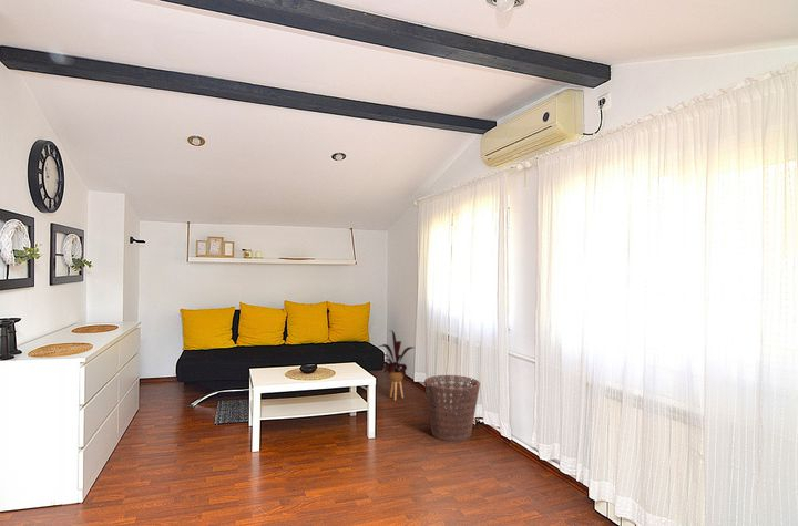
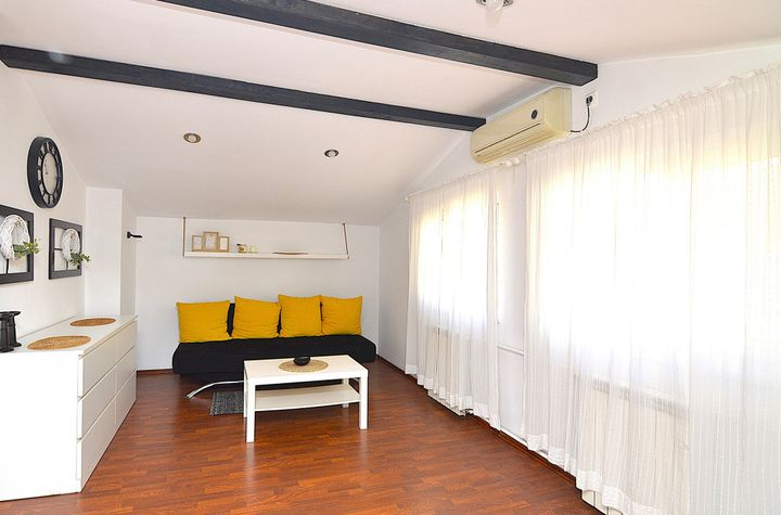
- house plant (392, 363)
- basket (452, 408)
